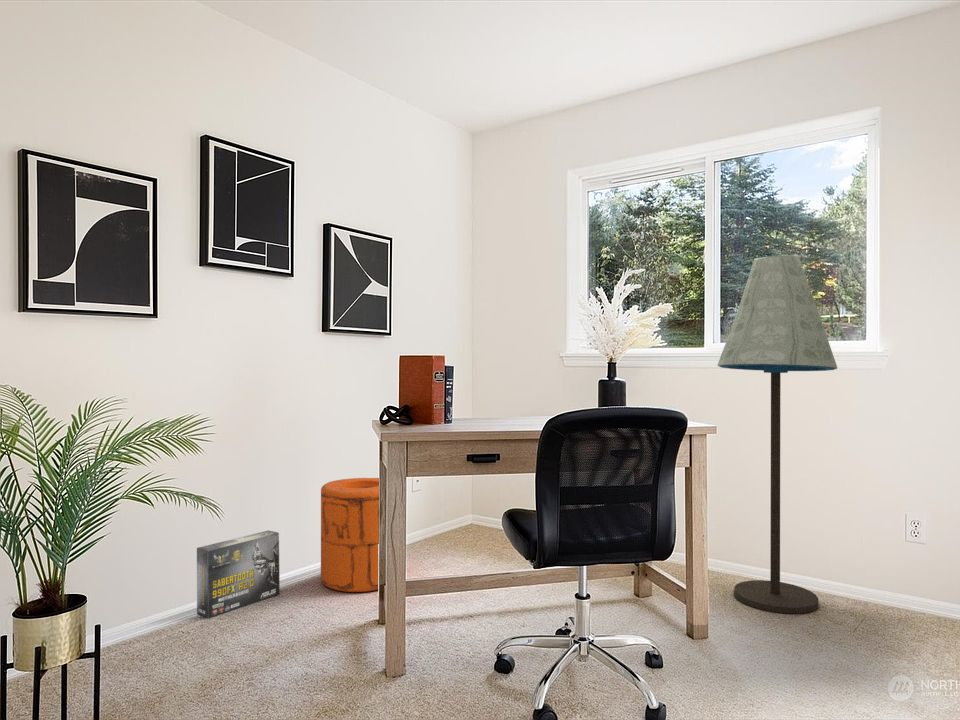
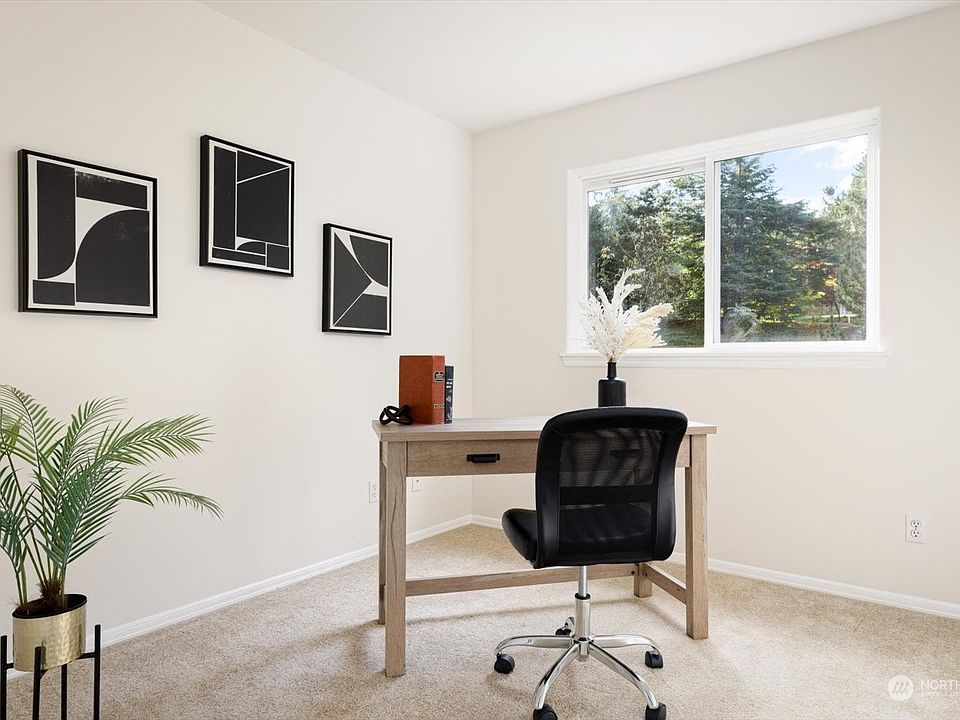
- floor lamp (775, 426)
- box (239, 572)
- trash can (362, 531)
